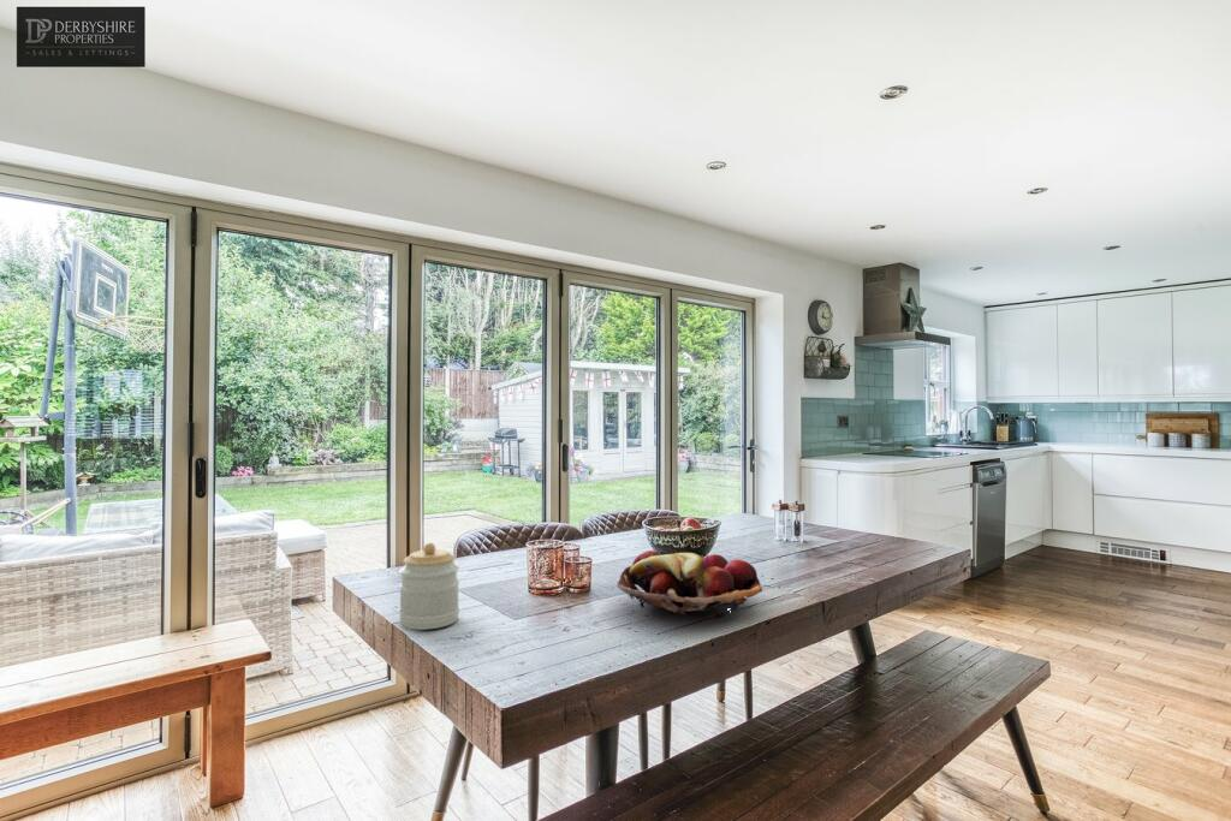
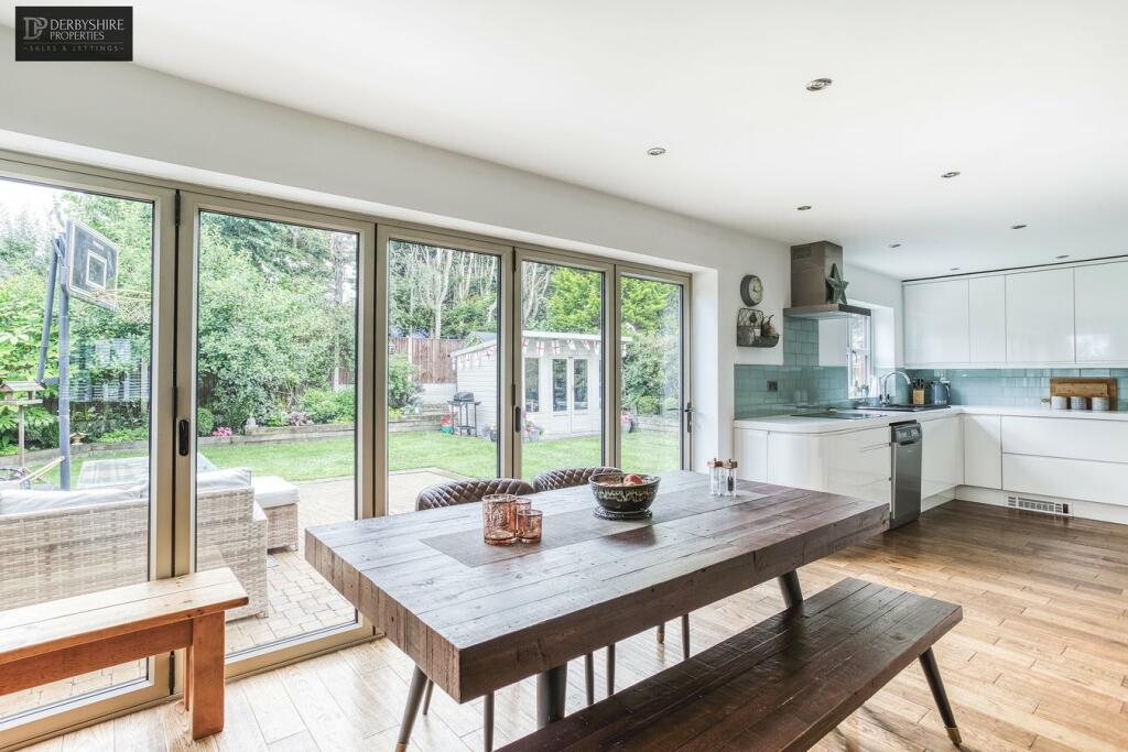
- fruit basket (689, 579)
- jar (429, 582)
